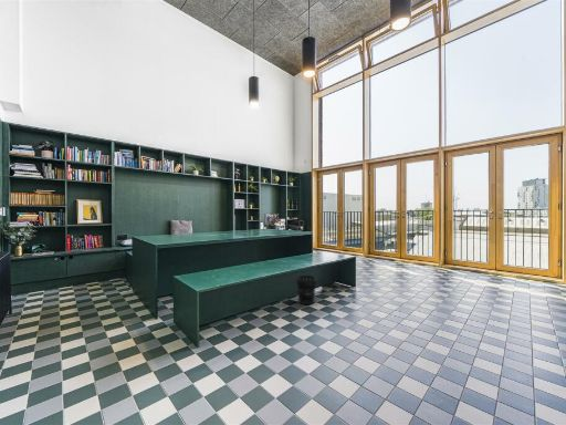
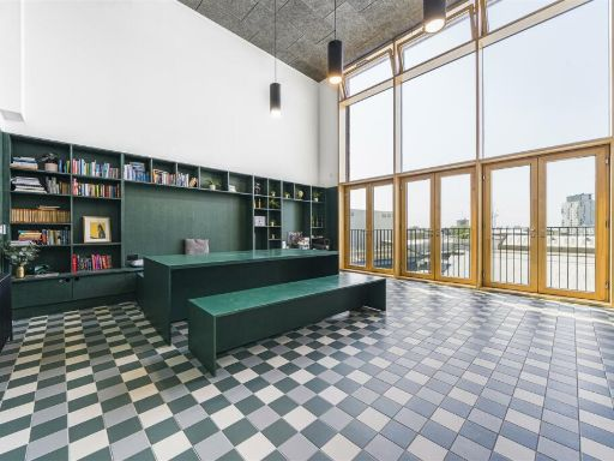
- wastebasket (306, 289)
